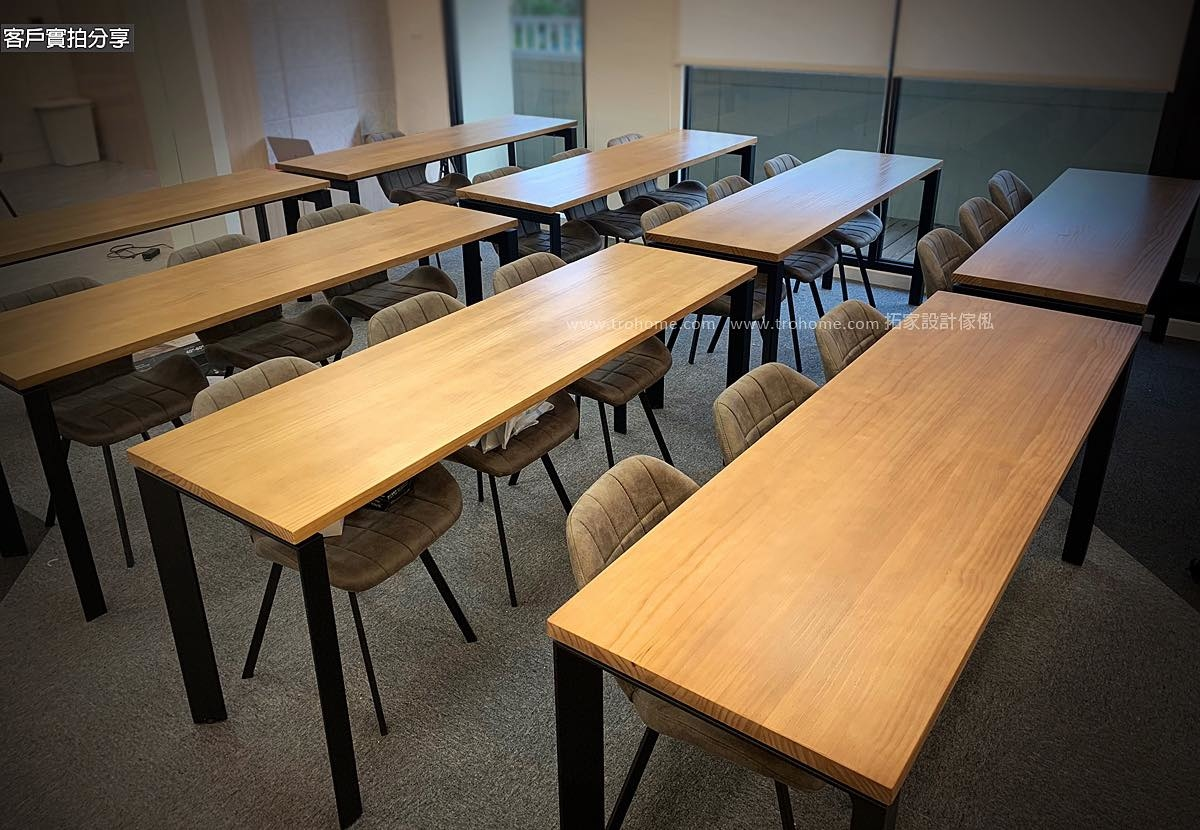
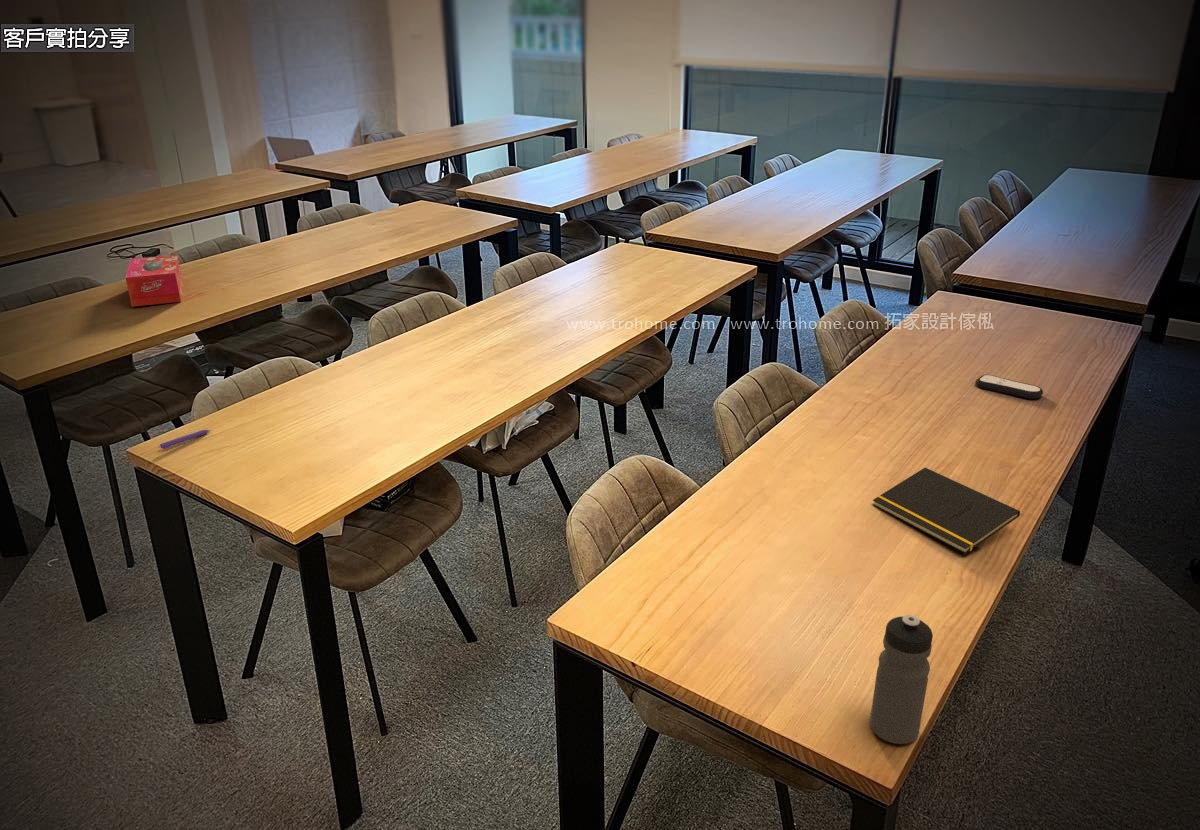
+ notepad (944, 507)
+ water bottle (902, 675)
+ remote control (1009, 386)
+ pen (185, 438)
+ tissue box (155, 279)
